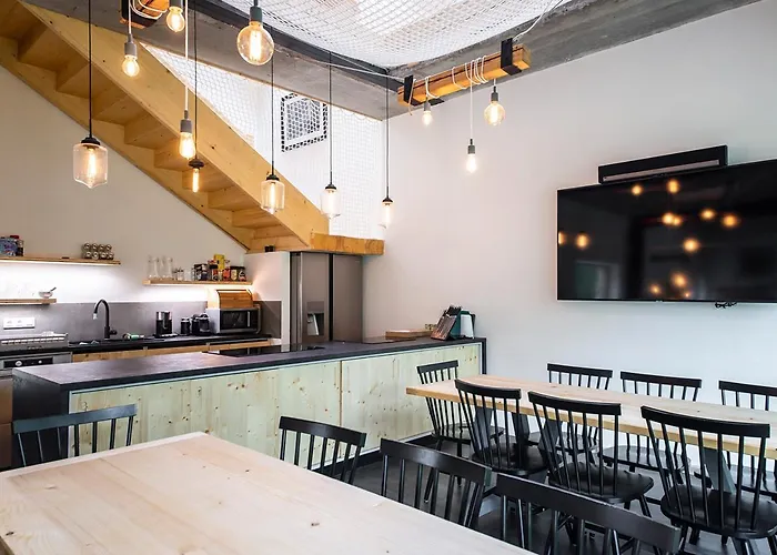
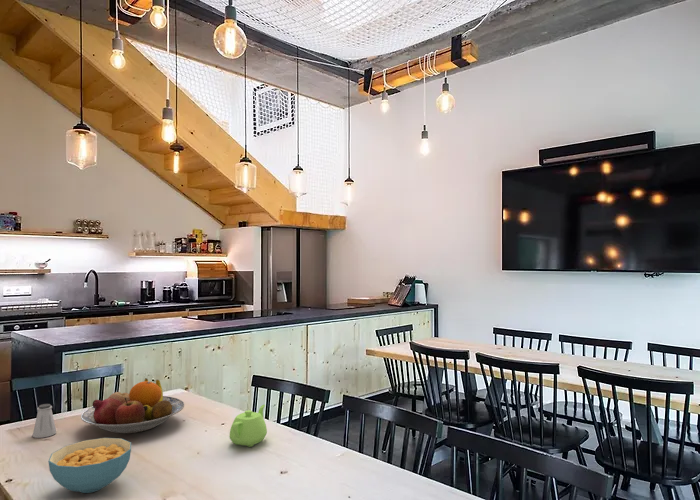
+ saltshaker (44, 419)
+ teapot (249, 425)
+ cereal bowl (91, 469)
+ fruit bowl (134, 405)
